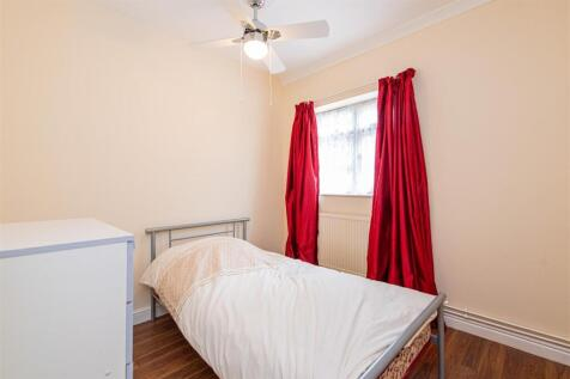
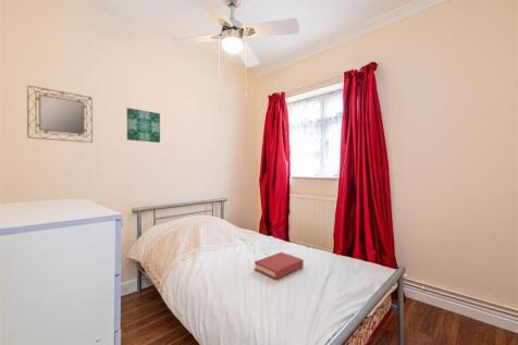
+ hardback book (279, 264)
+ wall art (144, 125)
+ home mirror (62, 115)
